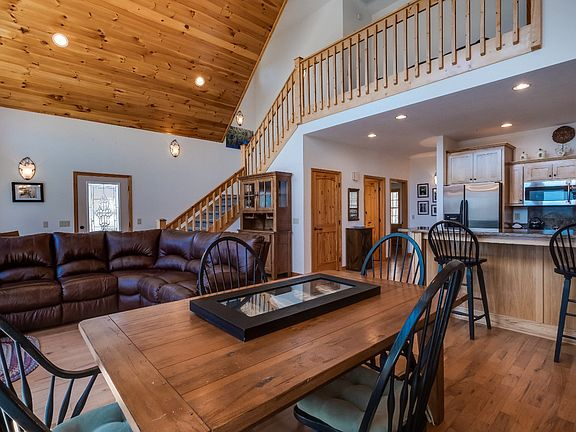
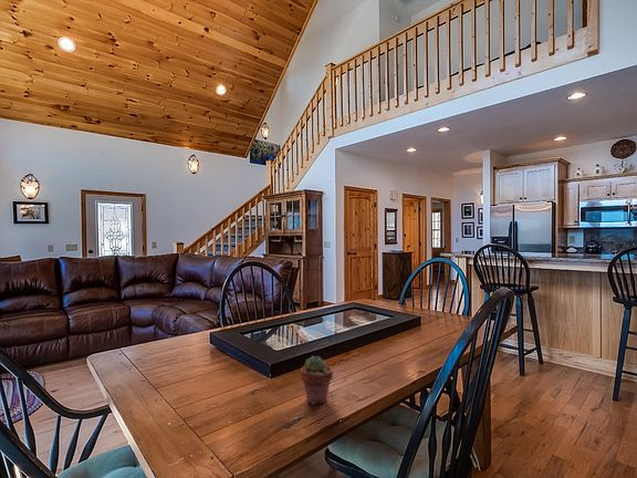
+ potted succulent (316, 377)
